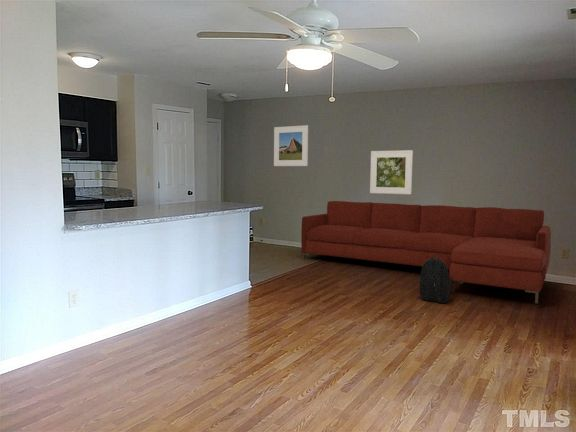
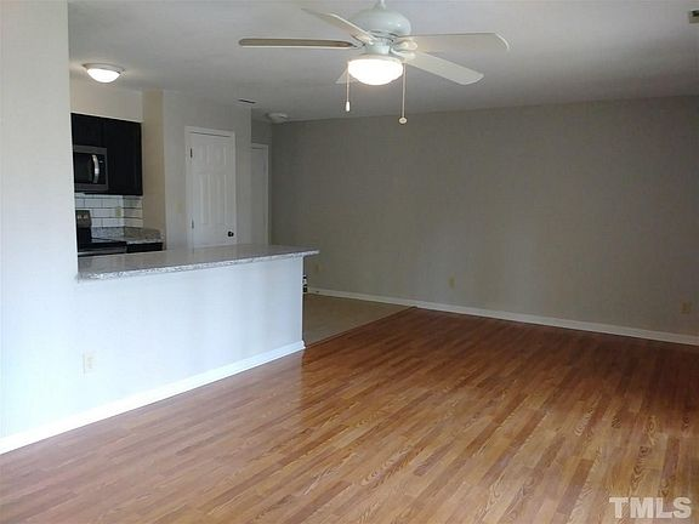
- backpack (435, 277)
- sofa (408, 240)
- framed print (290, 146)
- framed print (390, 172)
